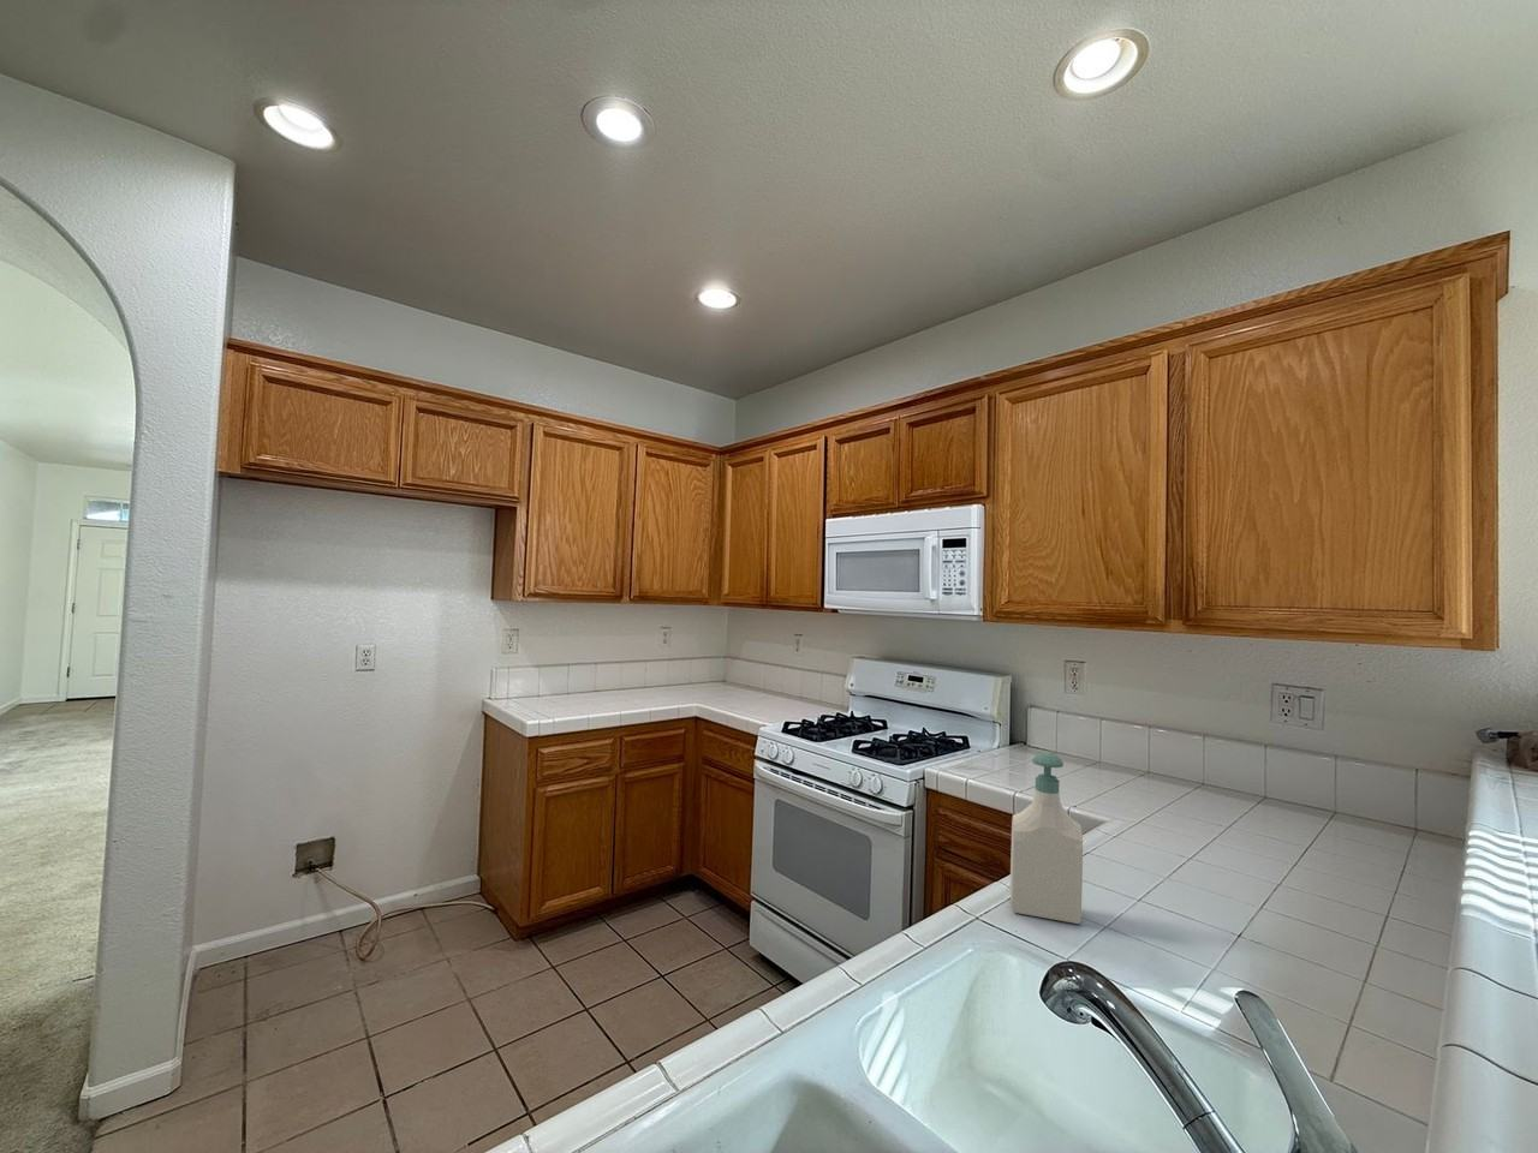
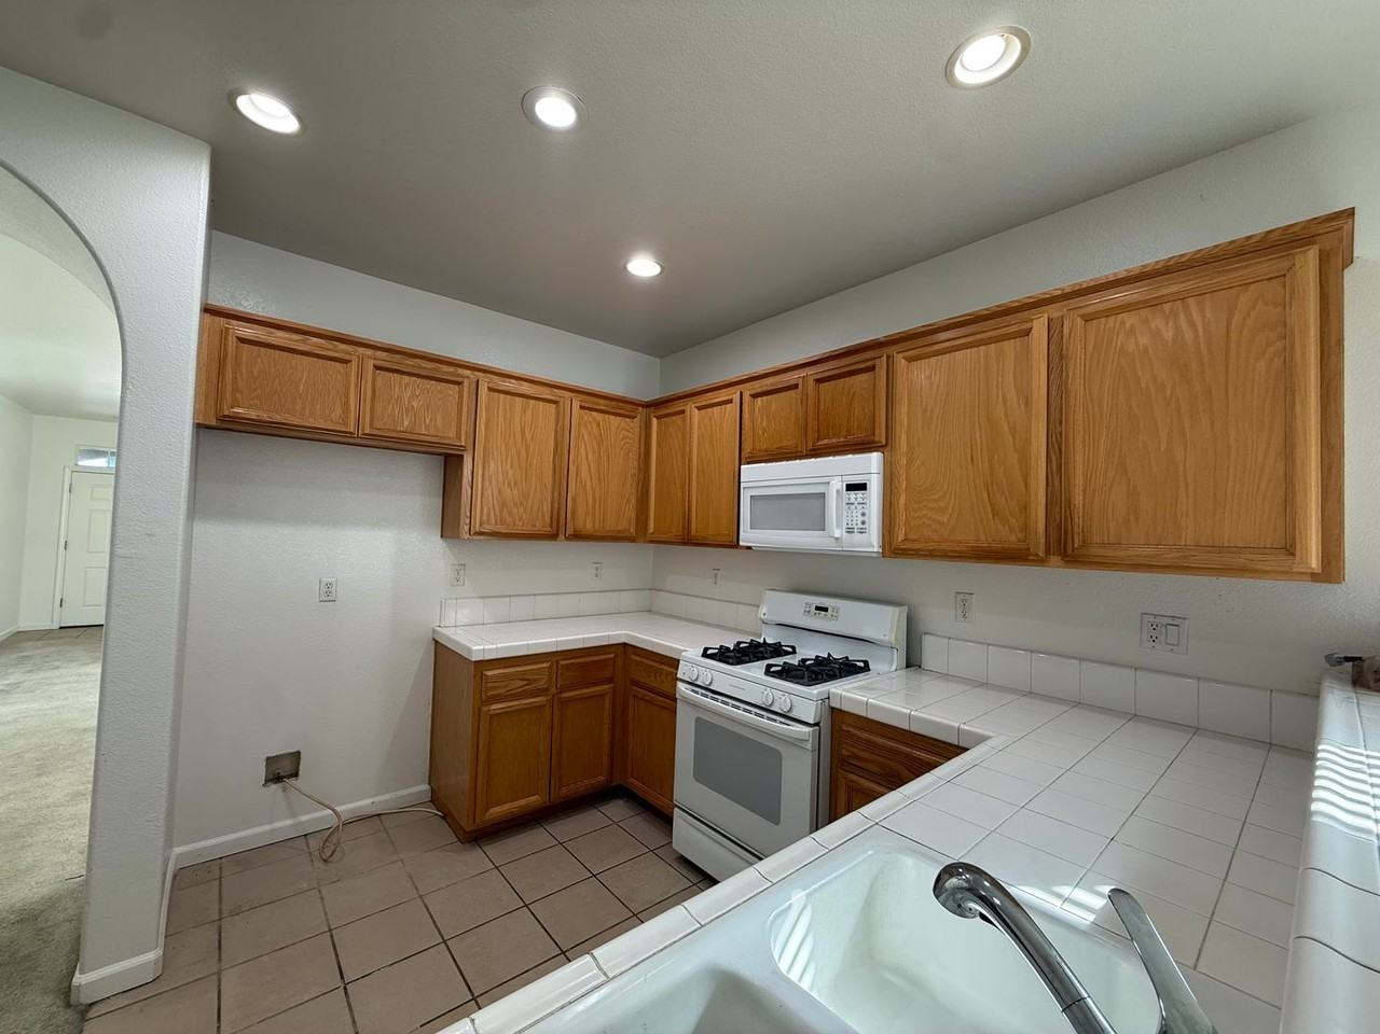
- soap bottle (1045, 828)
